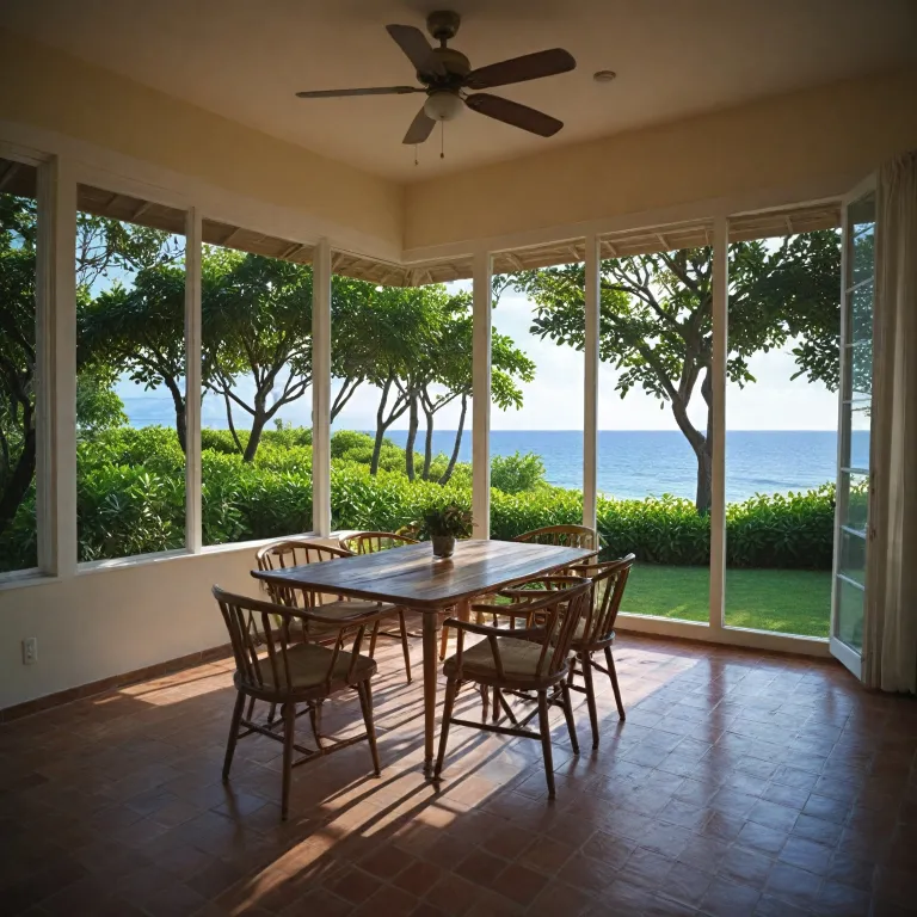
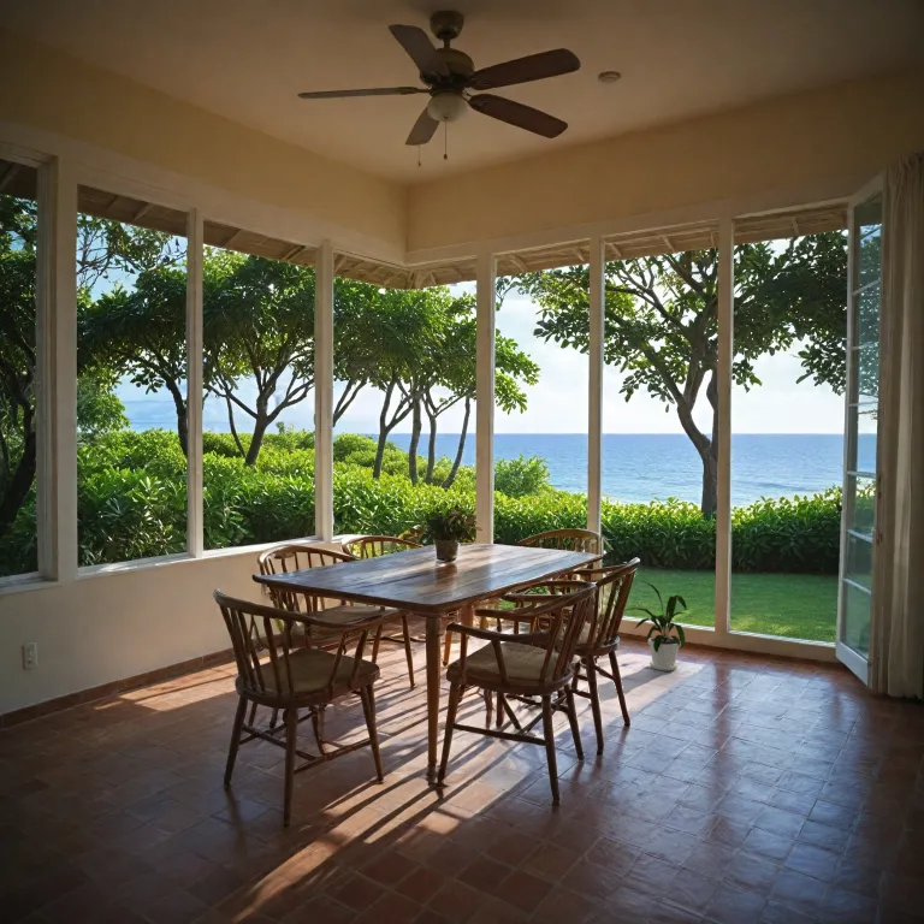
+ house plant (662, 626)
